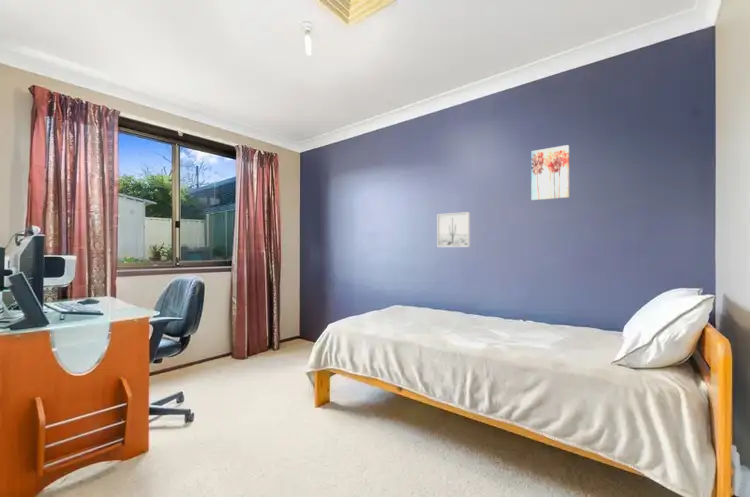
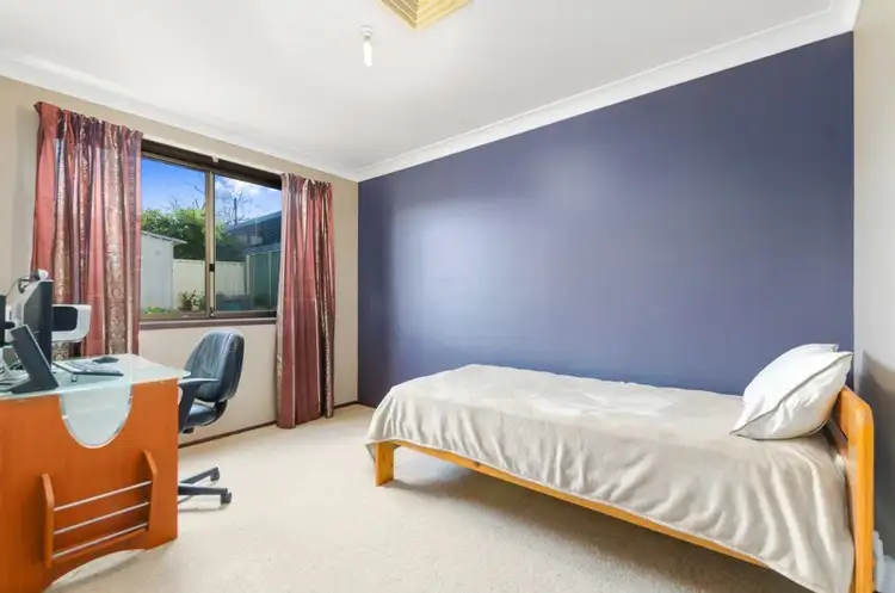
- wall art (549, 173)
- wall art (453, 230)
